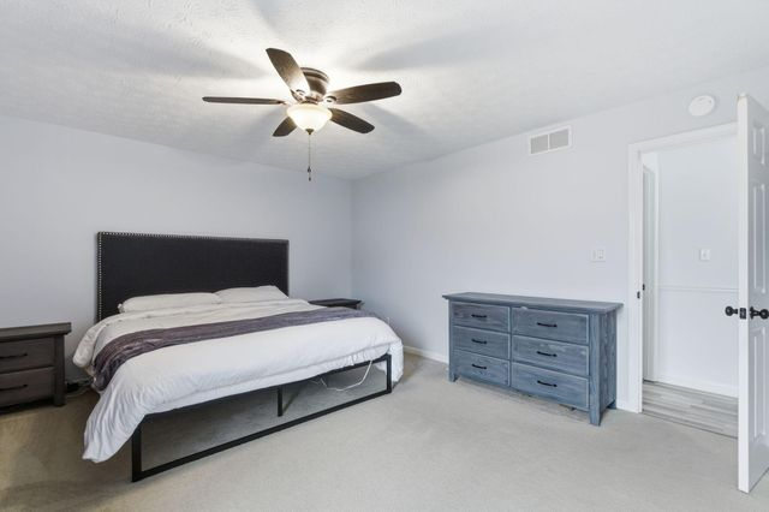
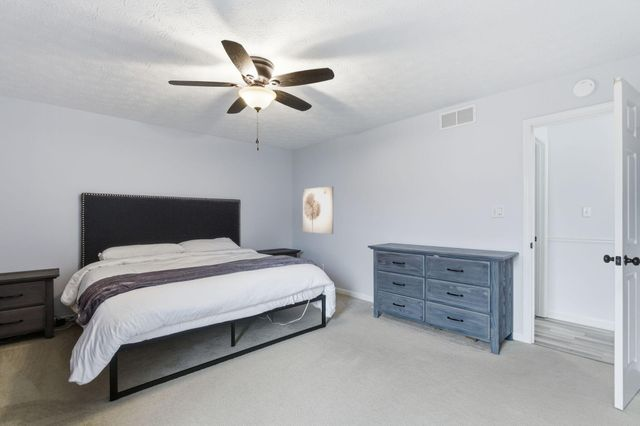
+ wall art (317, 210)
